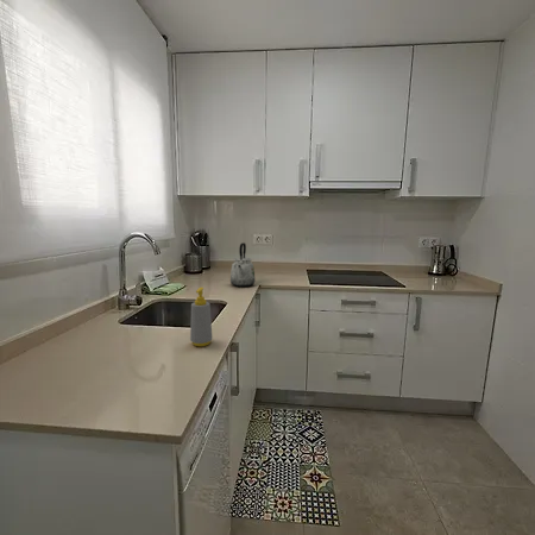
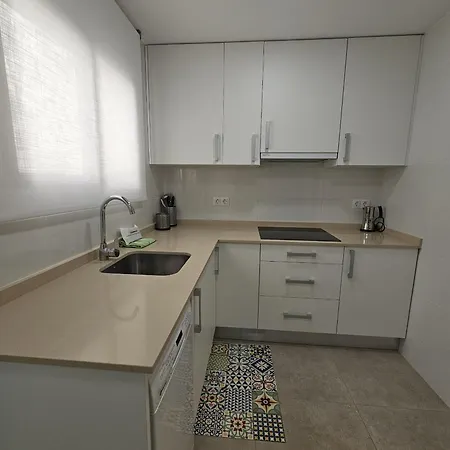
- kettle (241, 265)
- soap bottle (200, 315)
